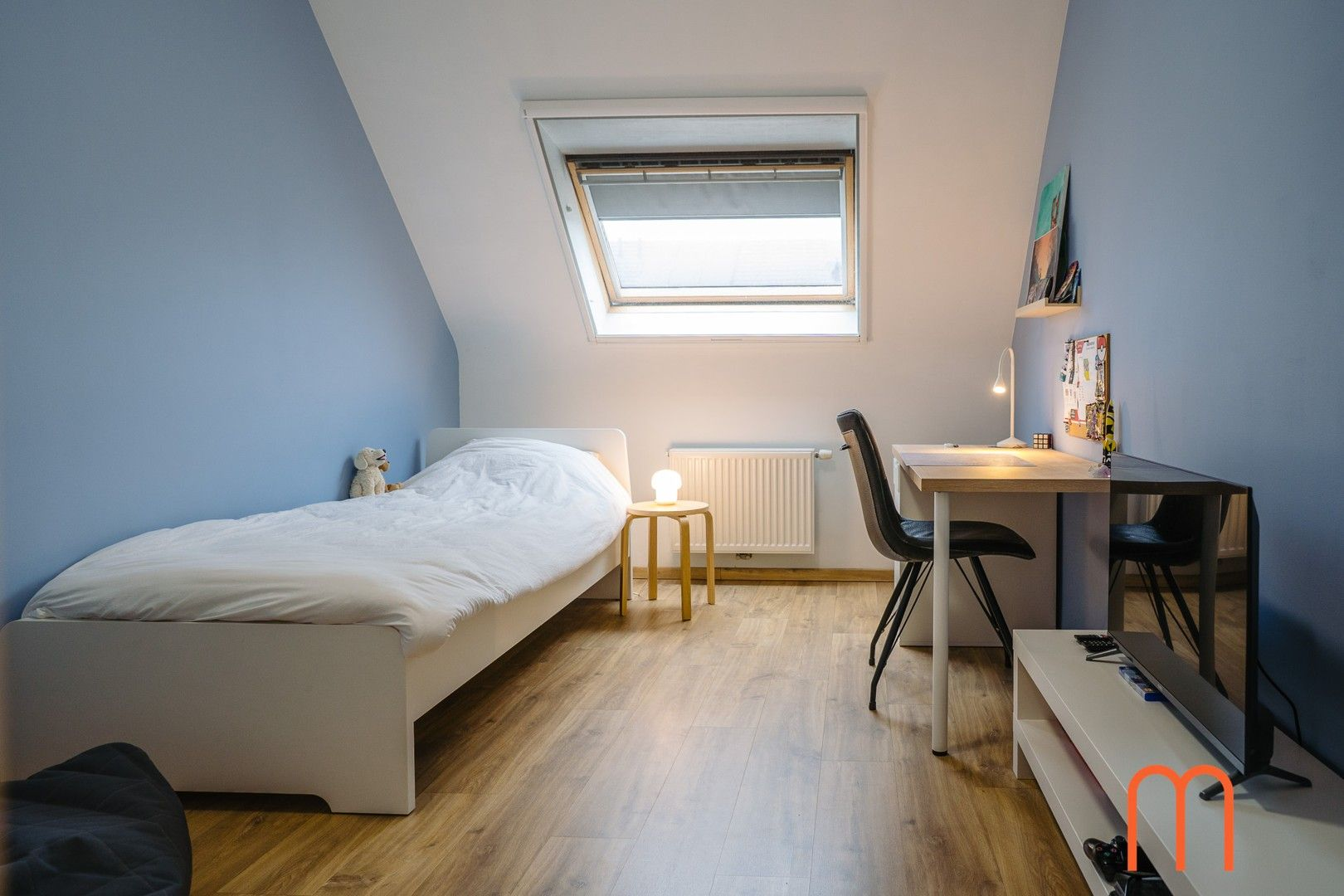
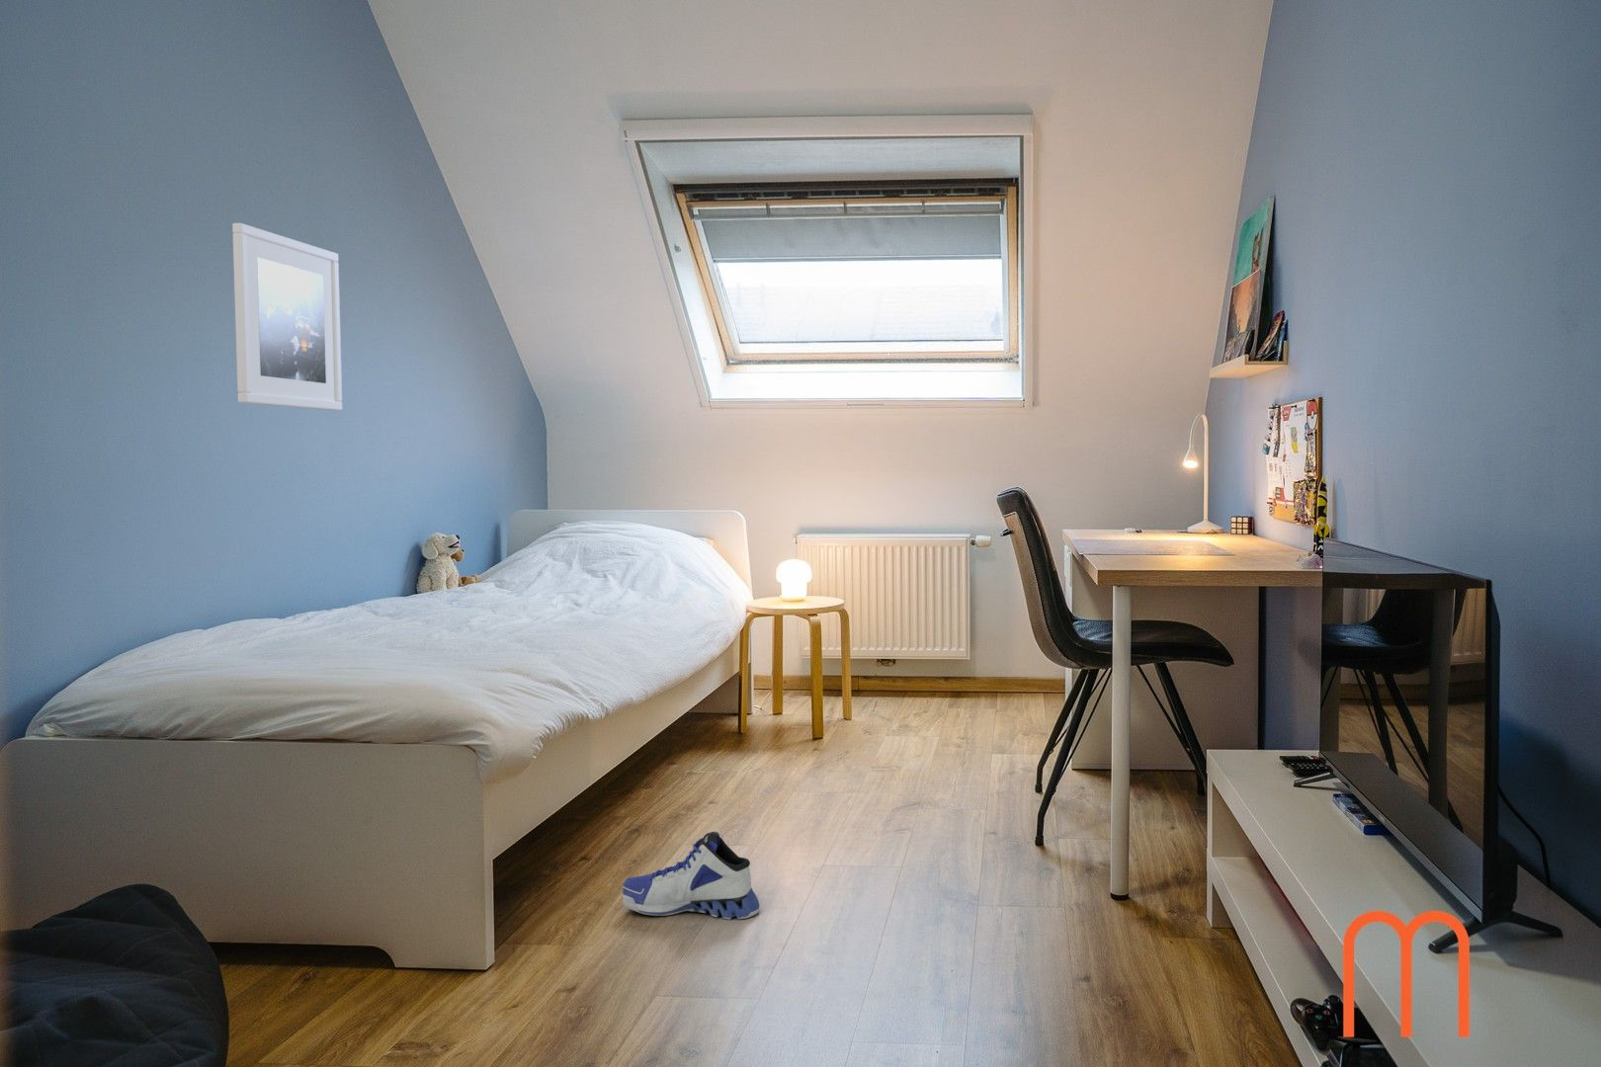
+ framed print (291, 323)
+ sneaker (693, 871)
